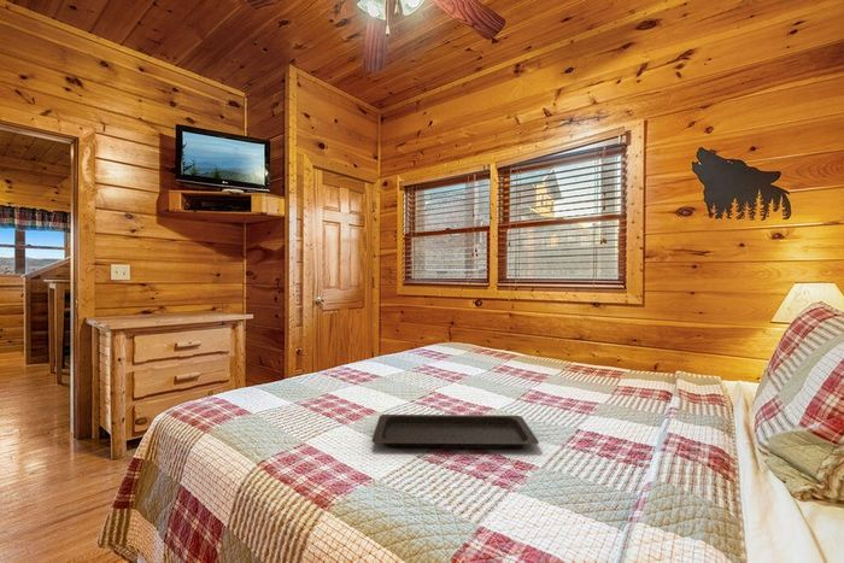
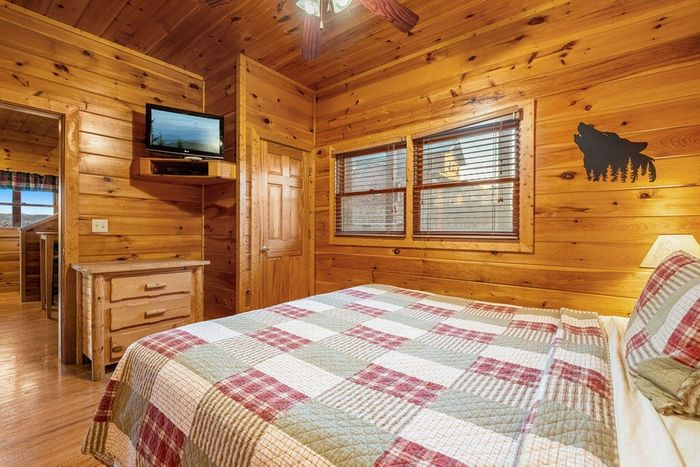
- serving tray (452, 432)
